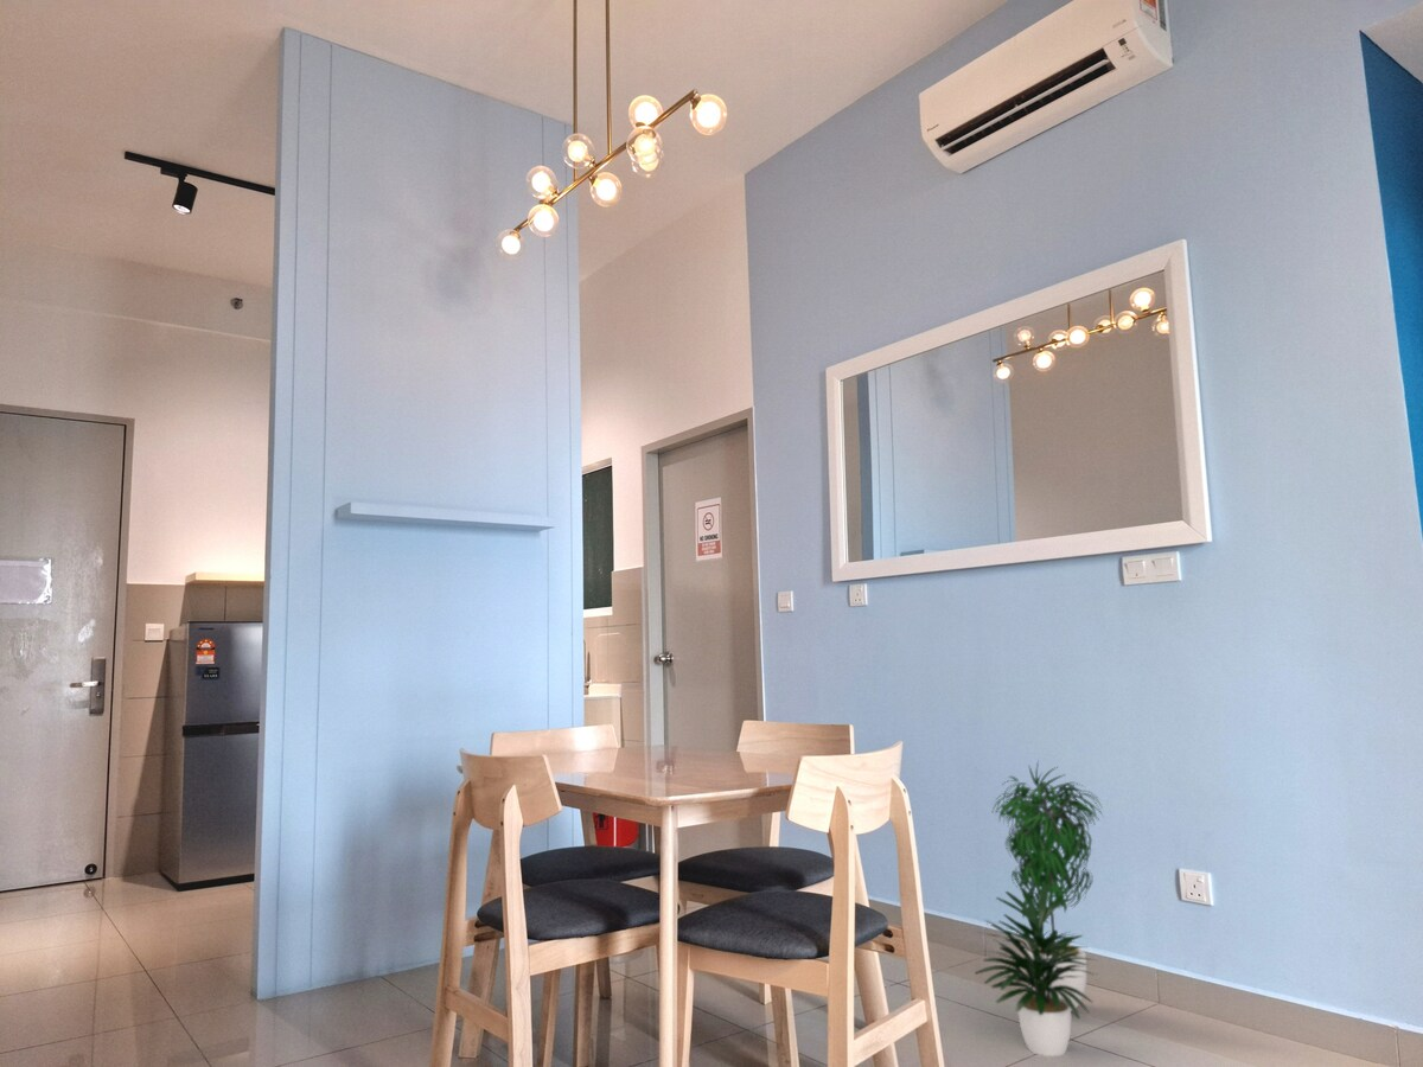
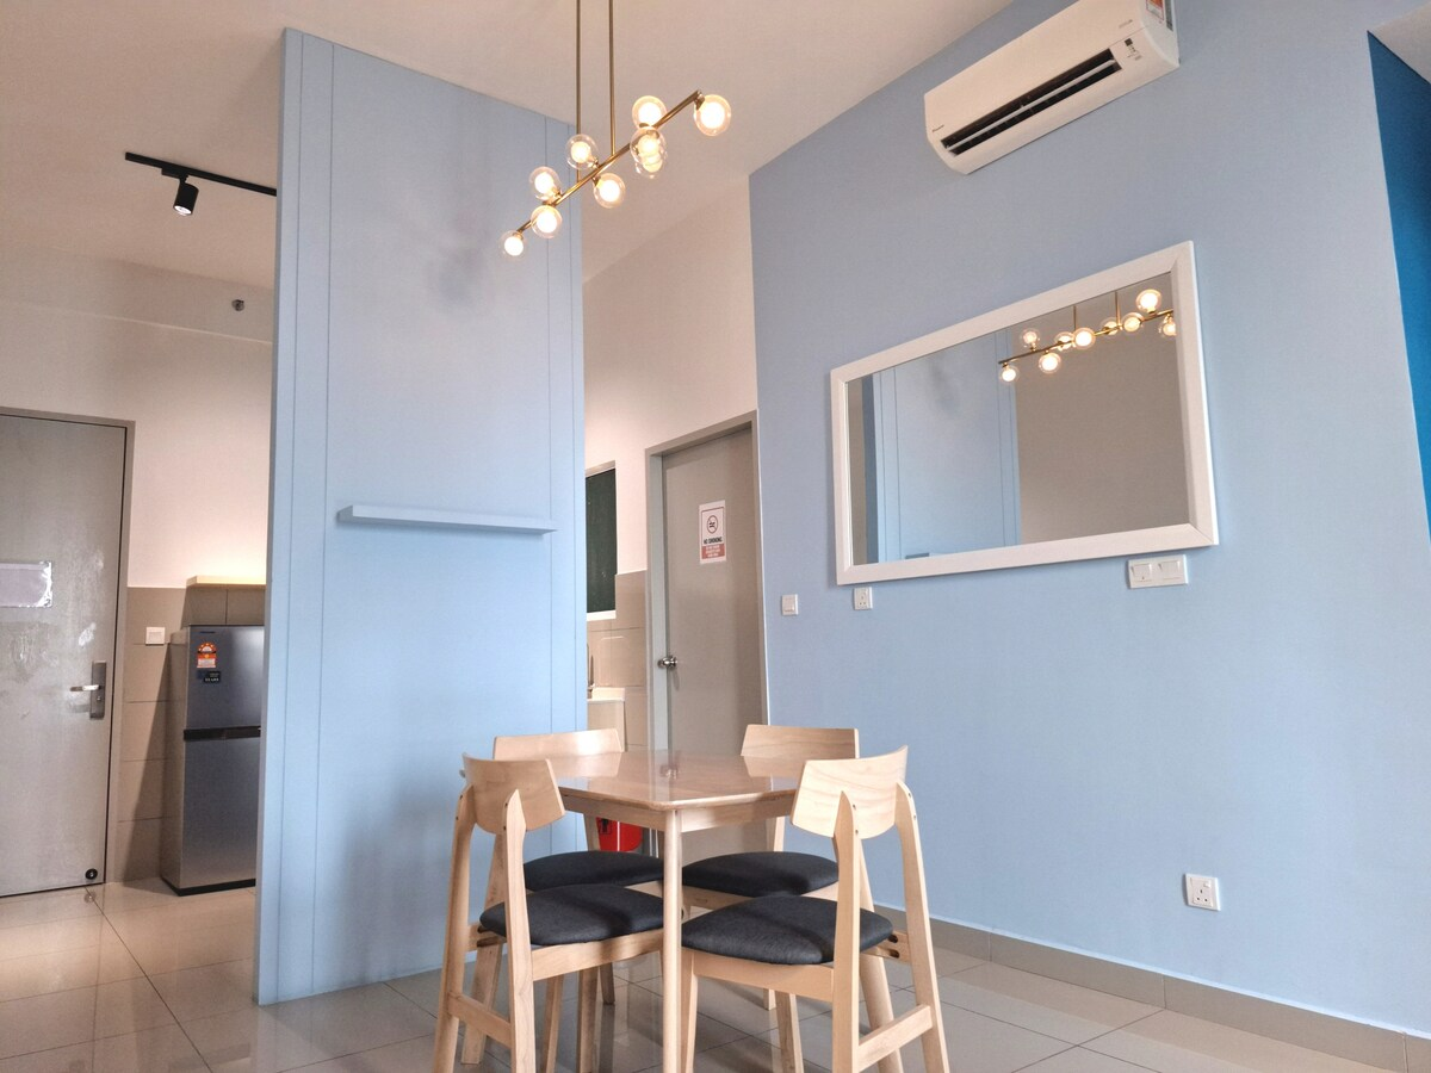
- potted plant (1040, 894)
